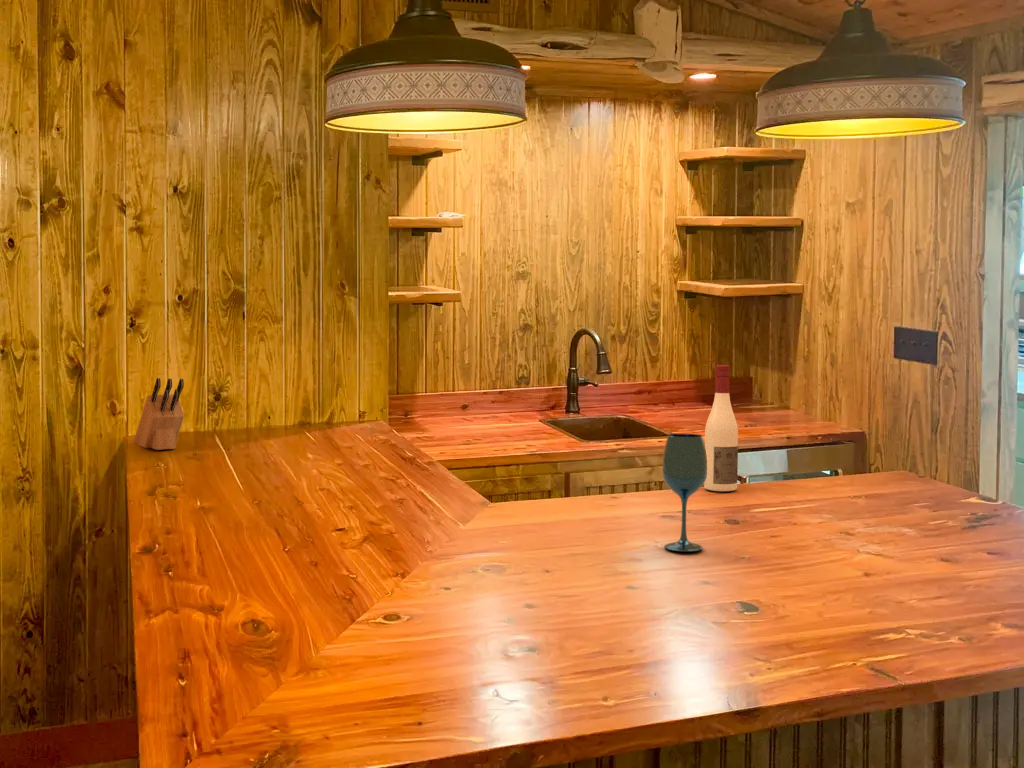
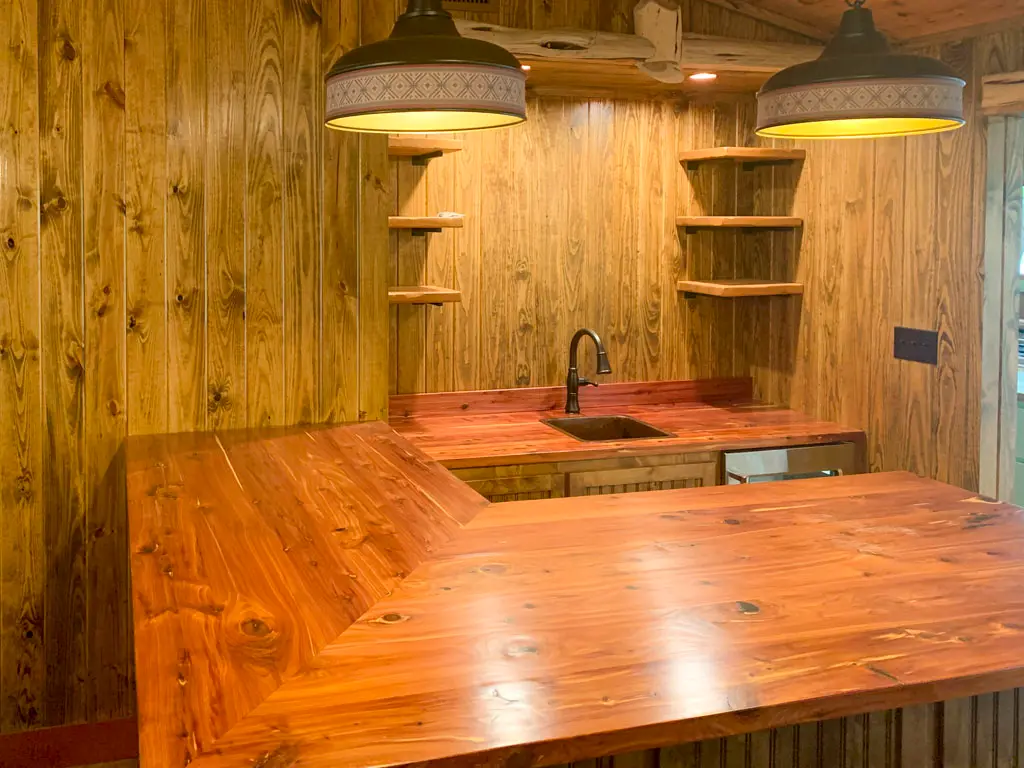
- knife block (159, 411)
- alcohol (721, 427)
- wineglass (684, 491)
